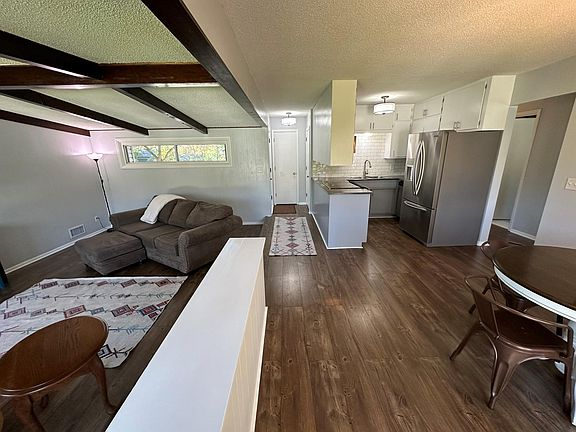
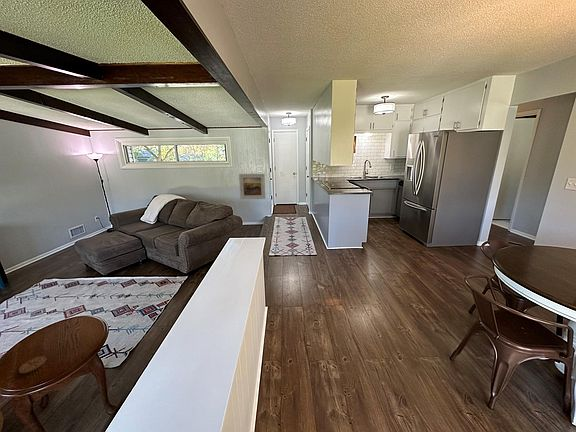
+ coaster (33, 364)
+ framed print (252, 186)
